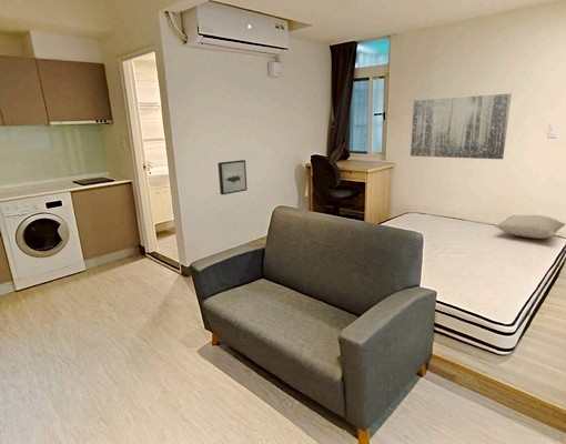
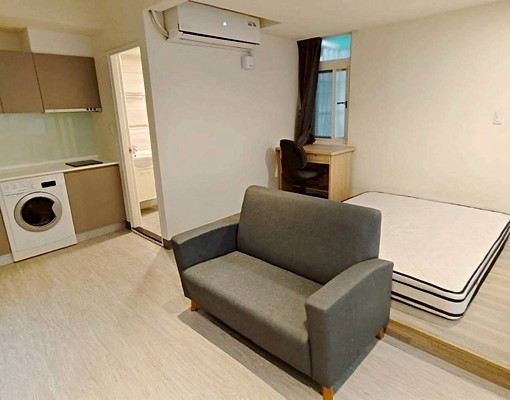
- wall art (233, 176)
- pillow (528, 225)
- wall art (455, 128)
